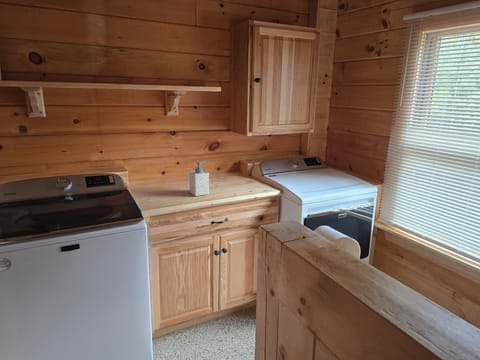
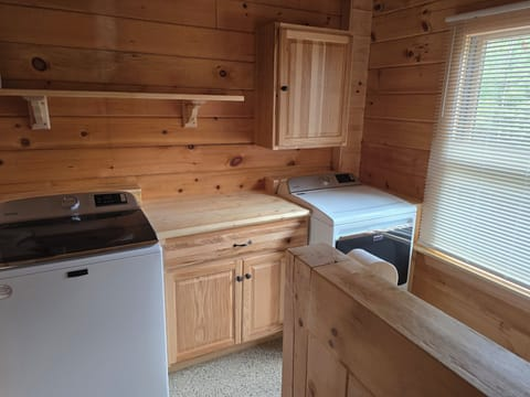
- soap bottle (199, 177)
